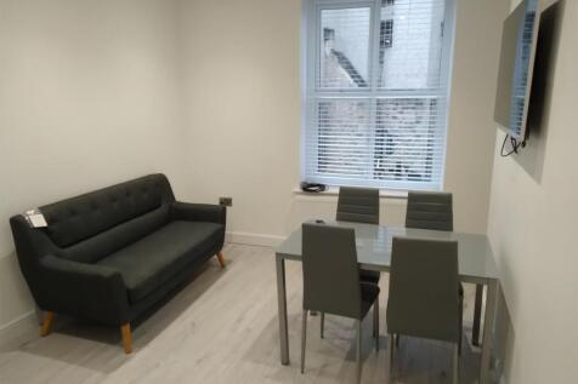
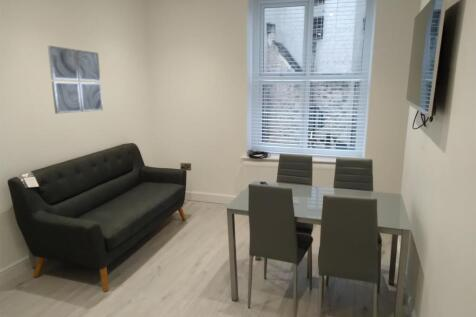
+ wall art (78, 82)
